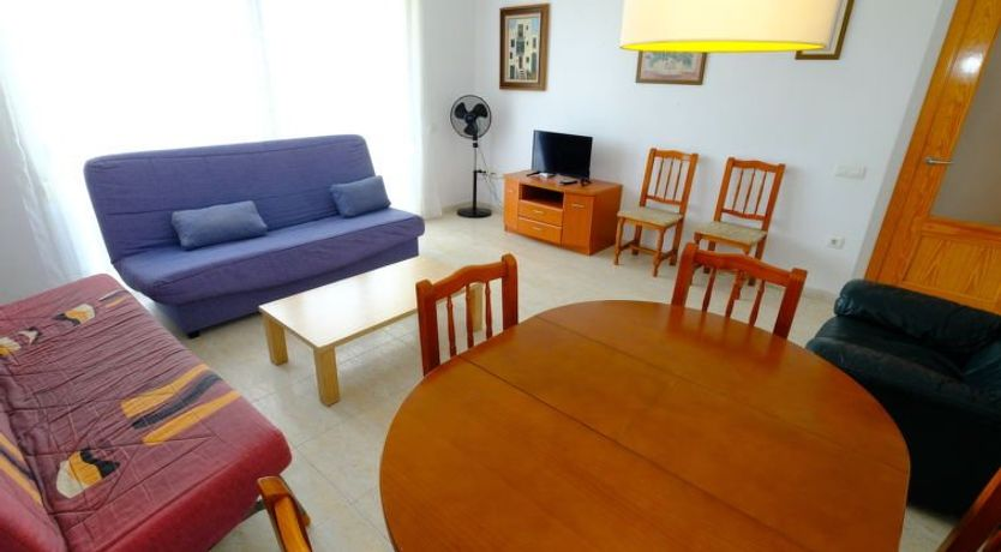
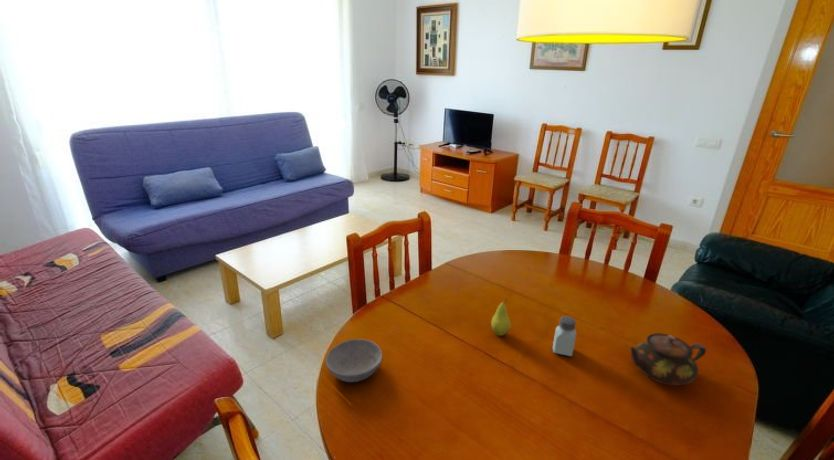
+ bowl (354, 362)
+ fruit (501, 316)
+ teapot (665, 355)
+ saltshaker (565, 335)
